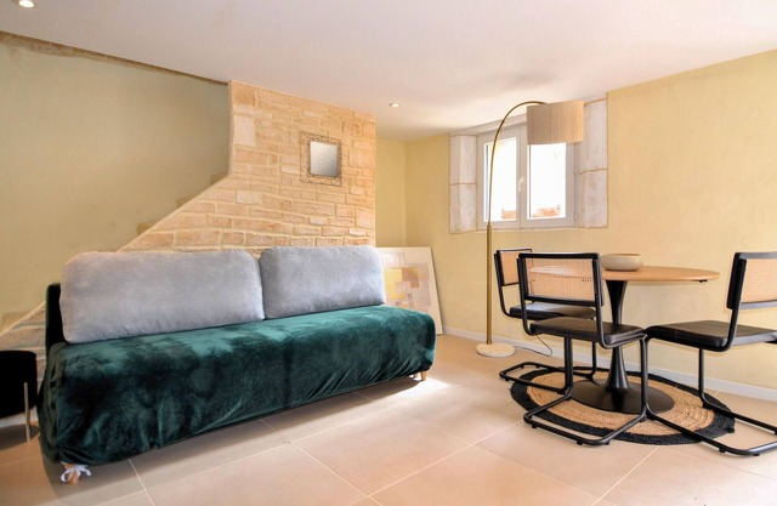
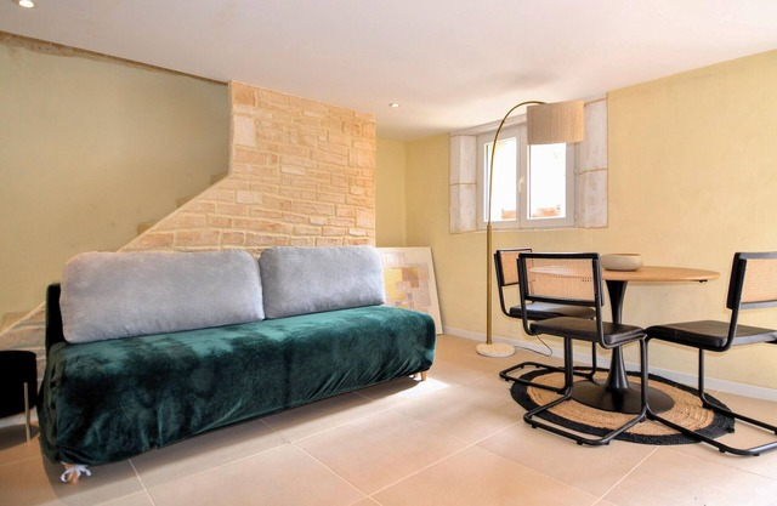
- home mirror (322, 159)
